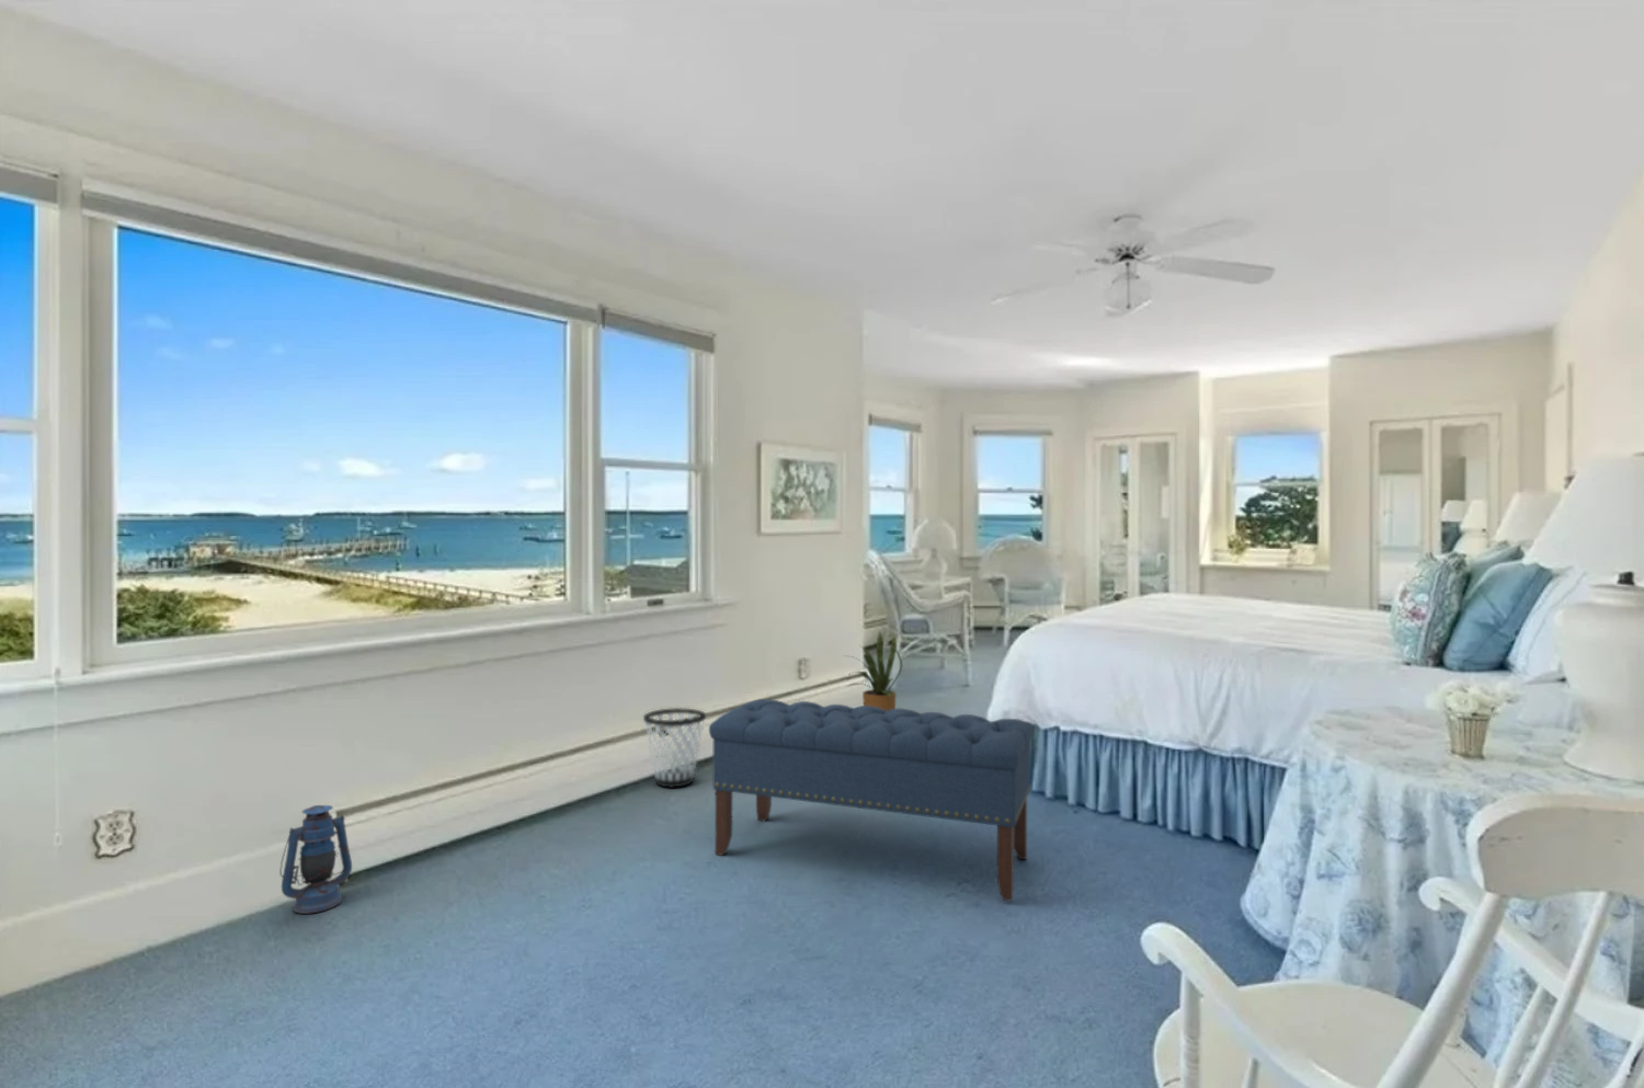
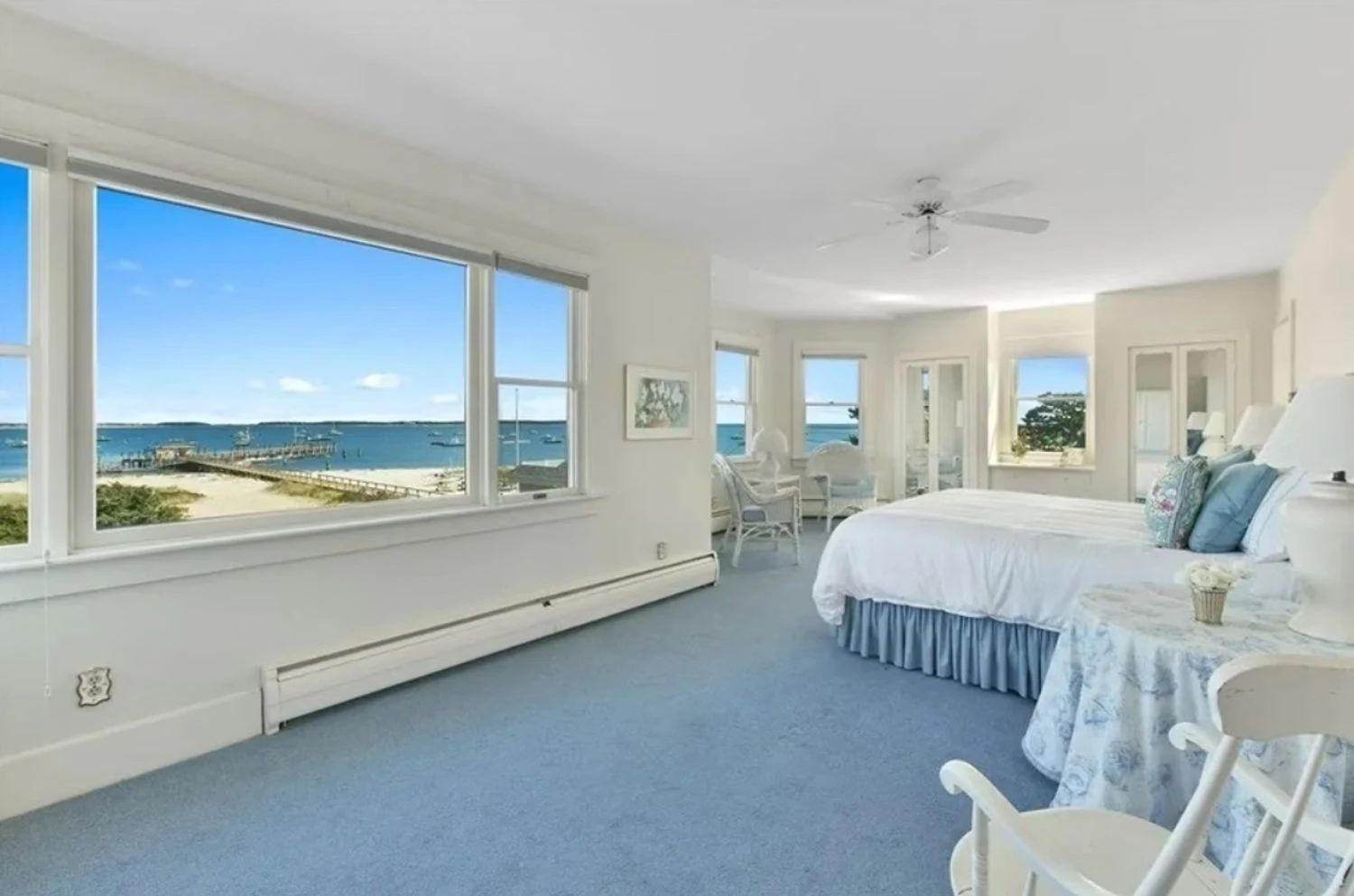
- bench (871, 784)
- lantern (316, 854)
- wastebasket (674, 749)
- house plant (873, 681)
